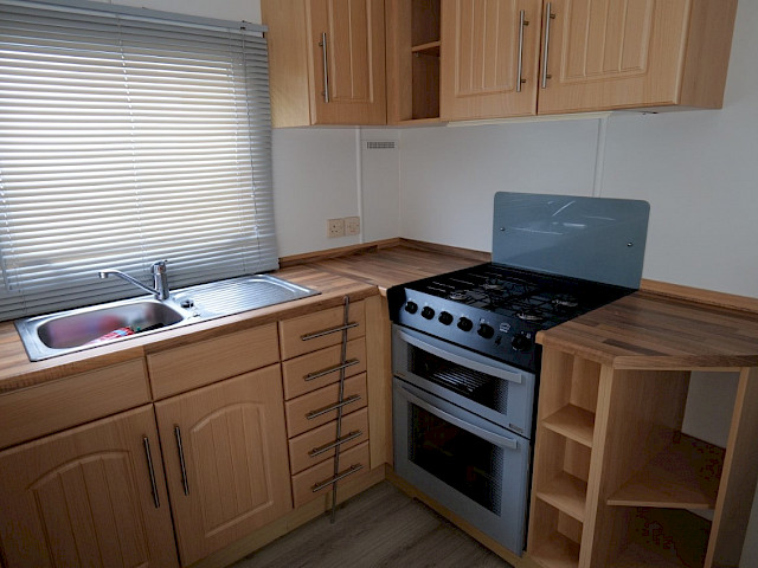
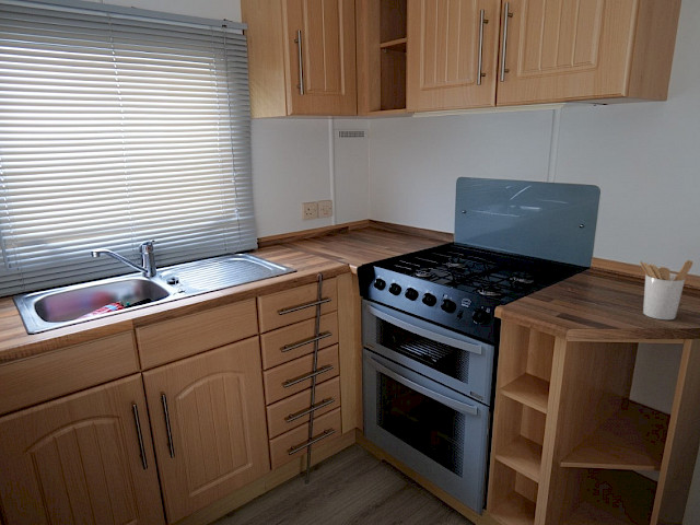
+ utensil holder (660, 288)
